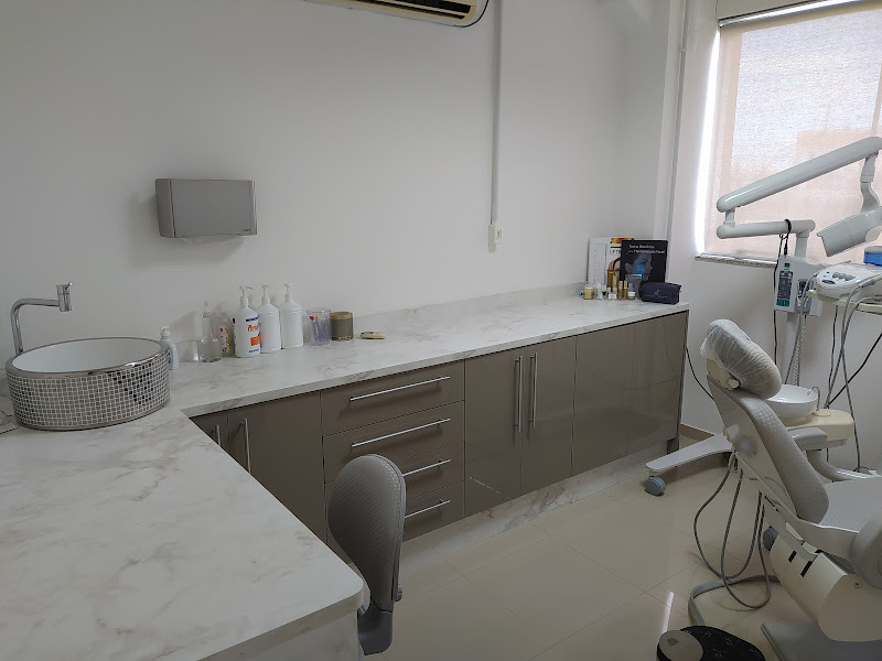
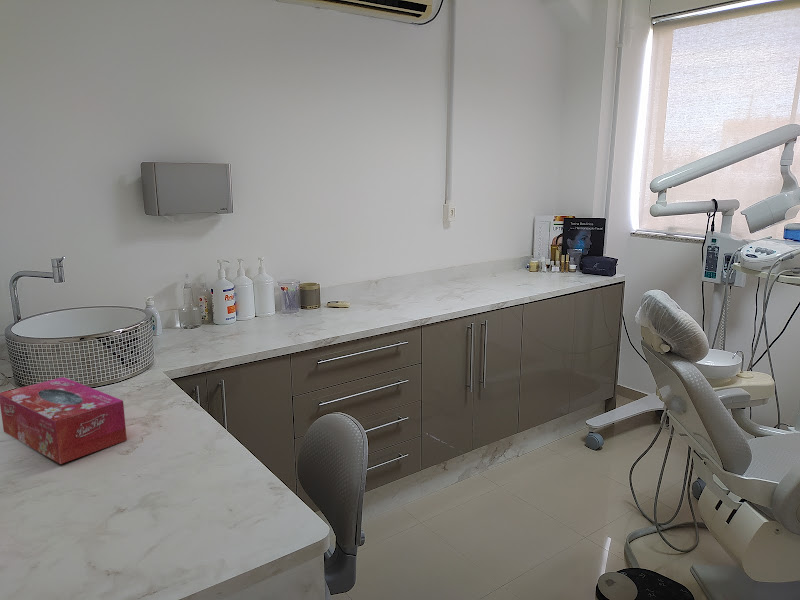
+ tissue box (62, 416)
